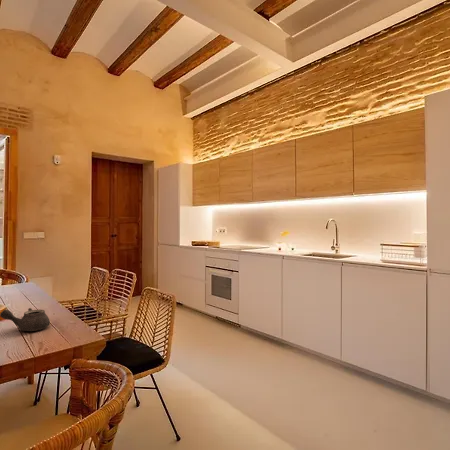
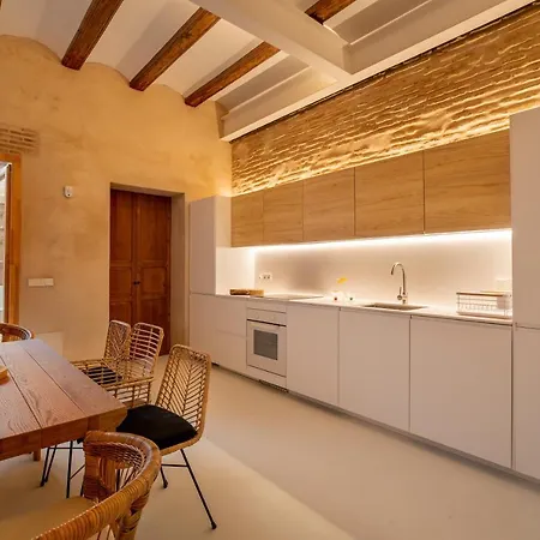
- teapot (25, 318)
